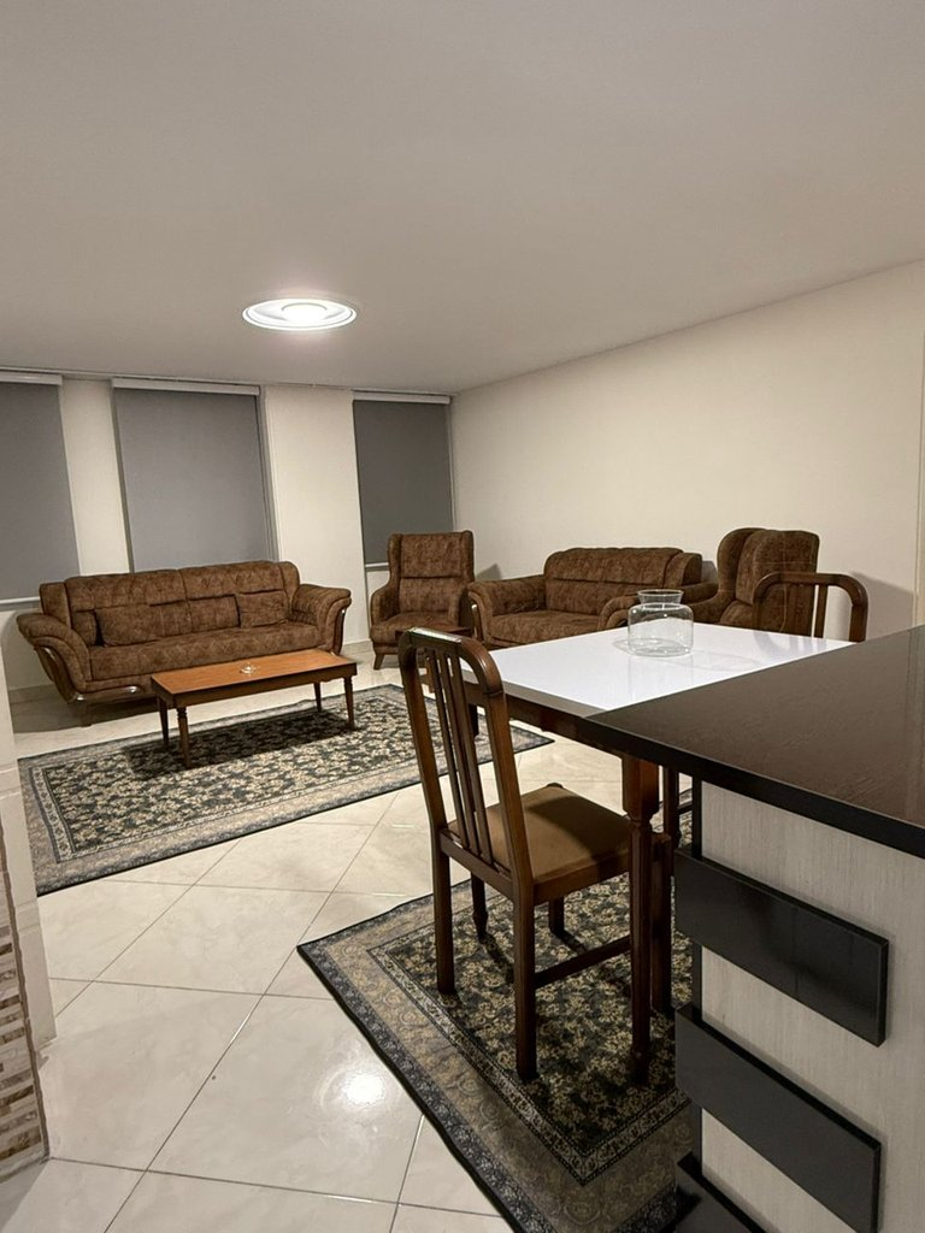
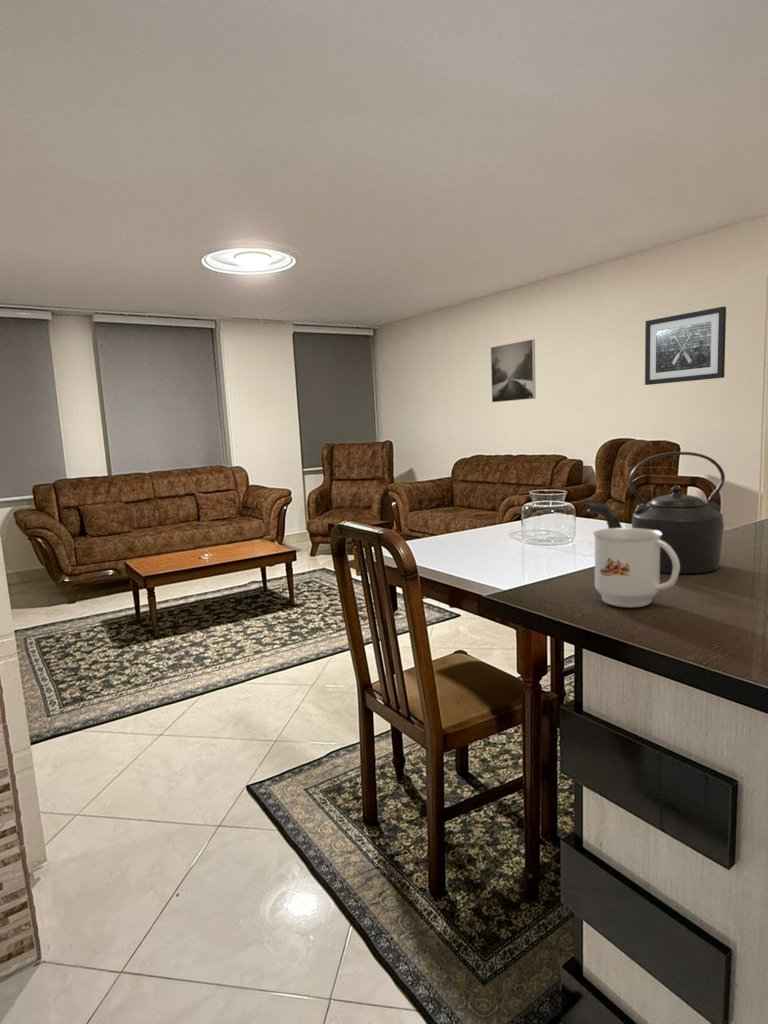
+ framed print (512, 372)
+ wall art (683, 348)
+ kettle (654, 509)
+ mug (635, 568)
